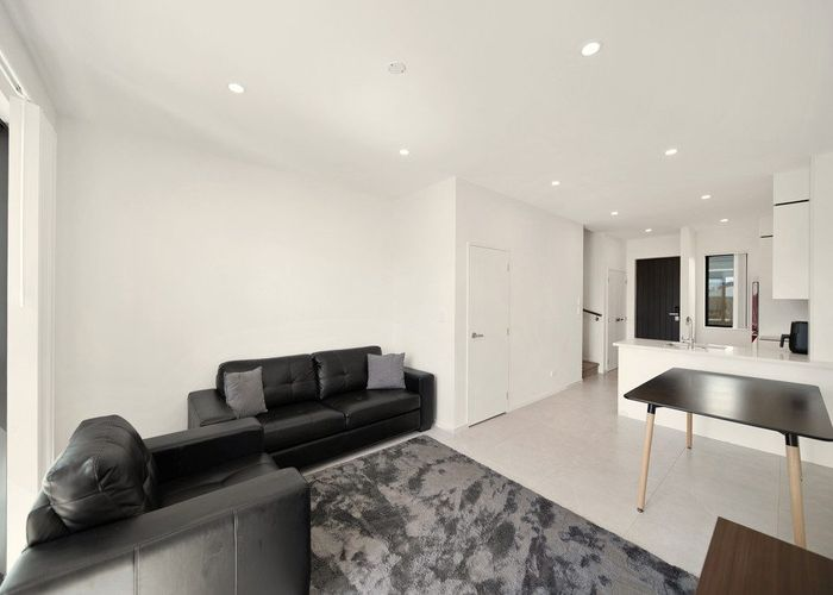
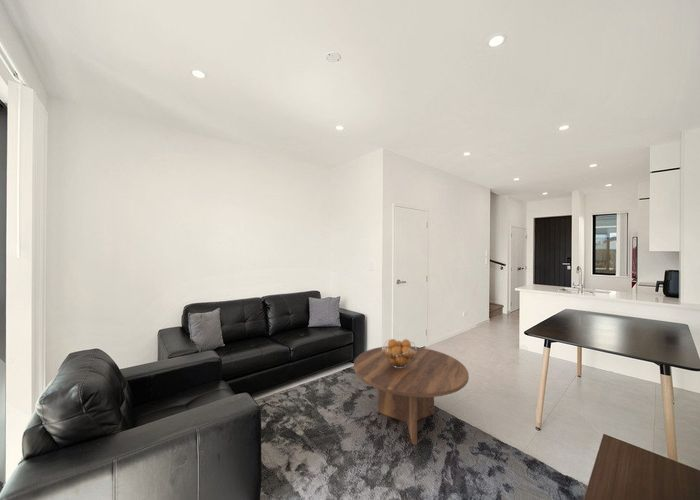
+ coffee table (408, 393)
+ fruit basket (399, 352)
